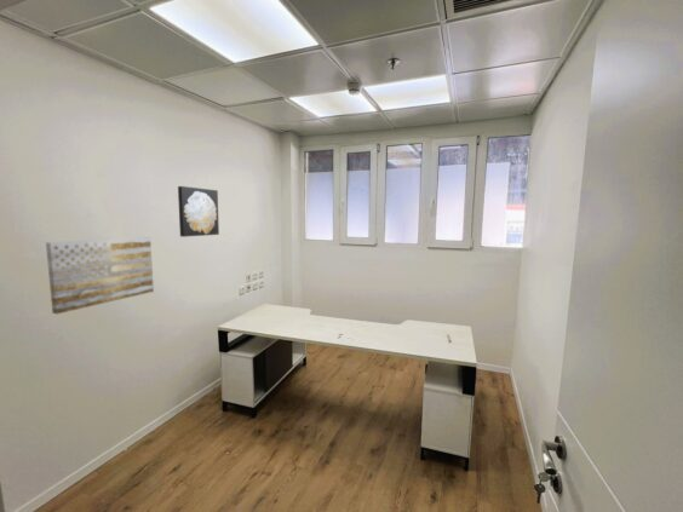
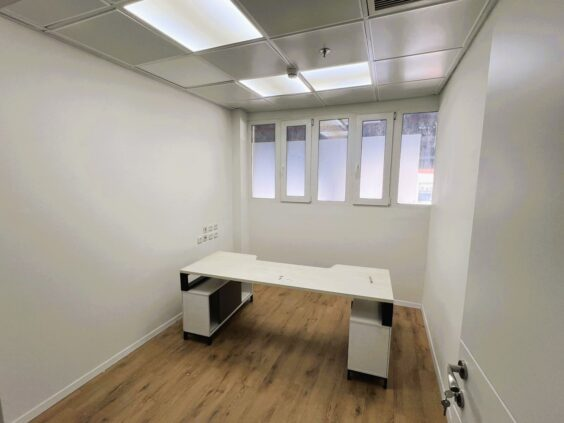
- wall art (199, 212)
- wall art (107, 270)
